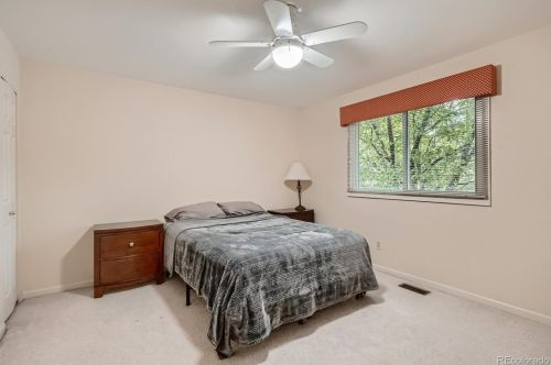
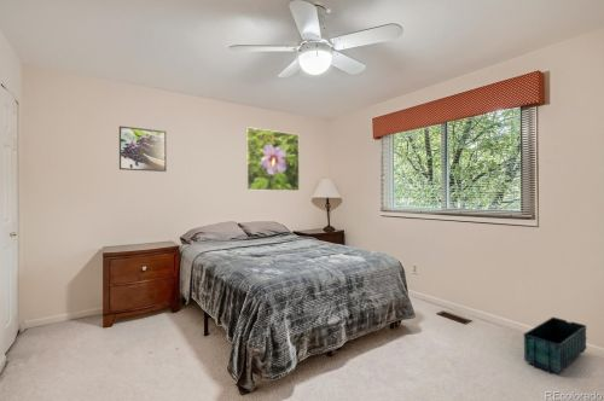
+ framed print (273, 161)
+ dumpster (554, 343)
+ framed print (143, 150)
